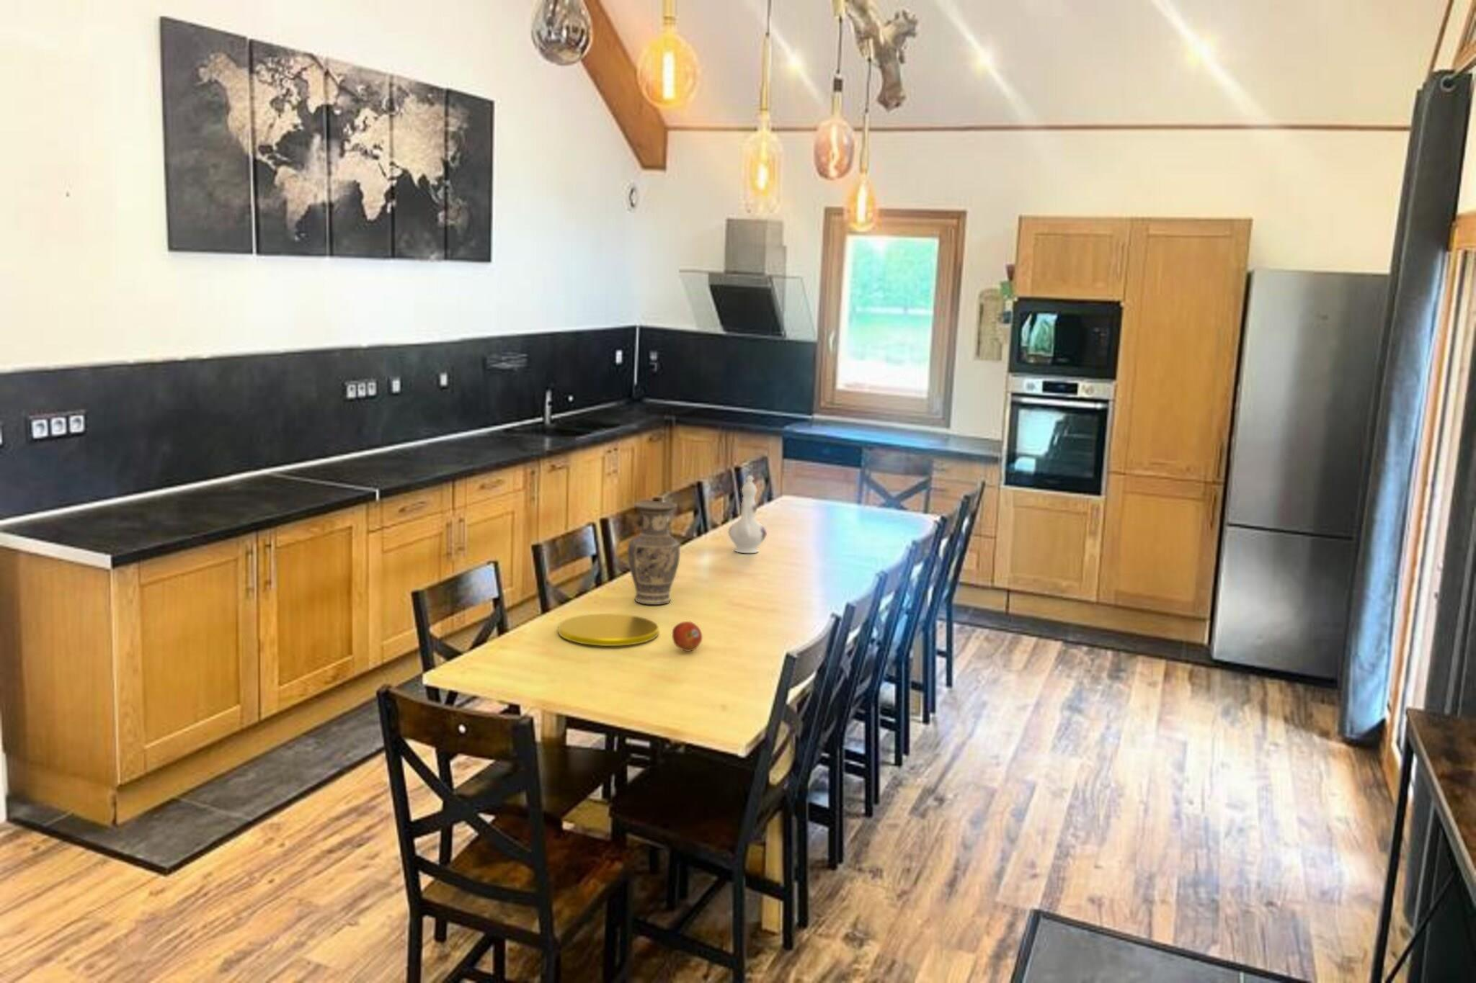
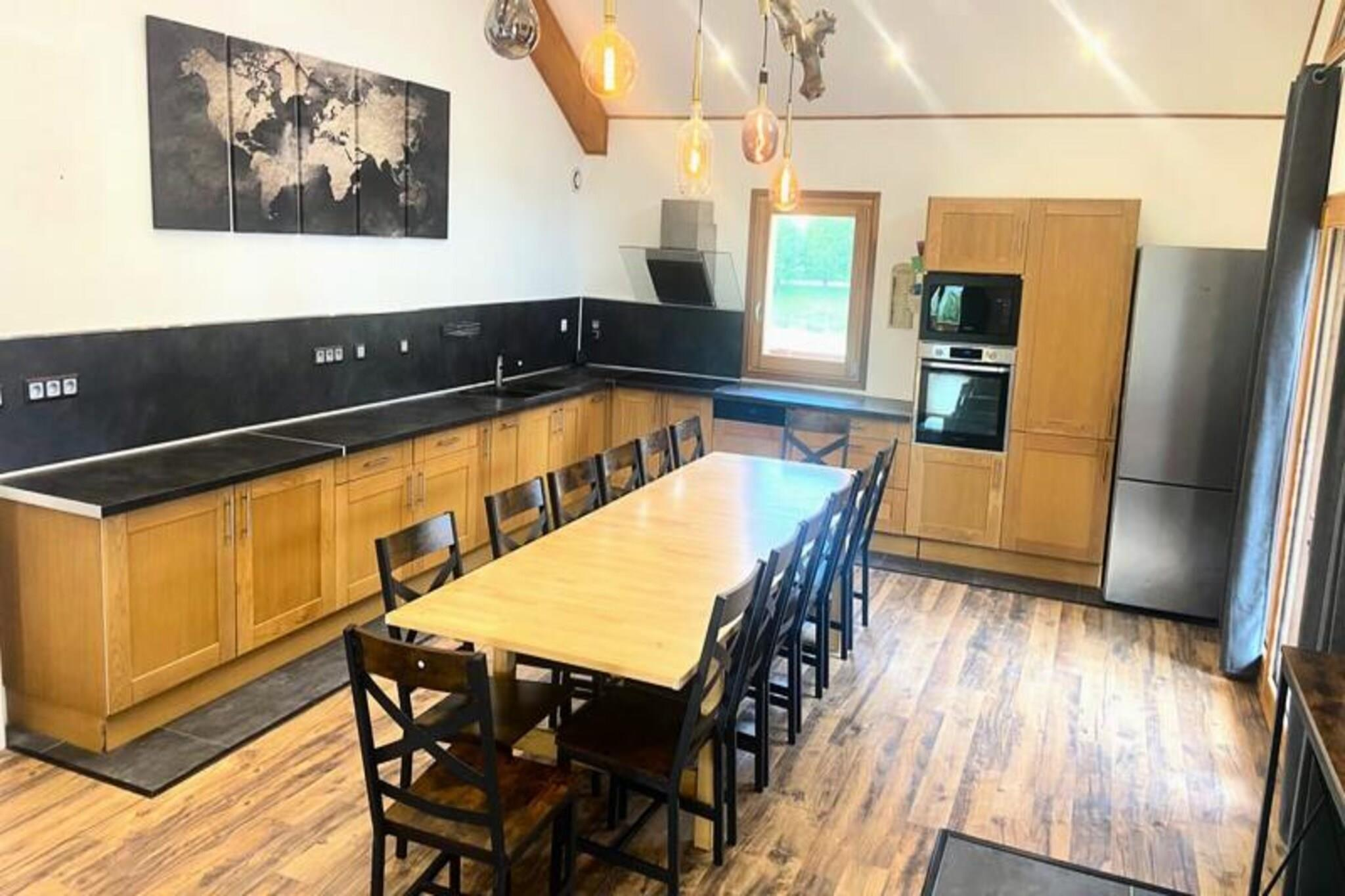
- fruit (688, 636)
- plate (608, 628)
- vase (654, 552)
- chinaware (746, 513)
